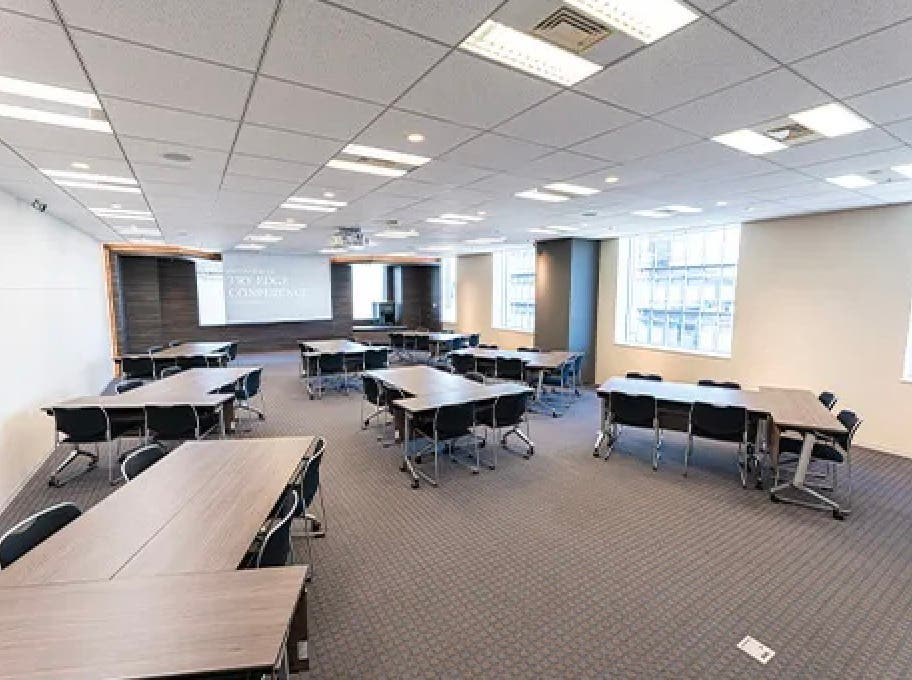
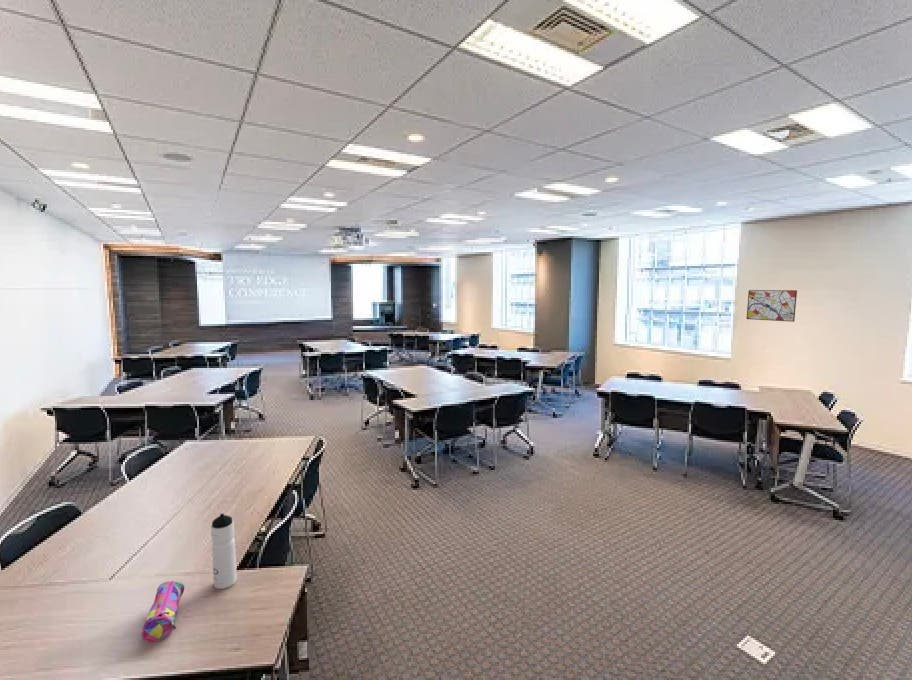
+ water bottle (223, 548)
+ wall art (770, 305)
+ pencil case (164, 609)
